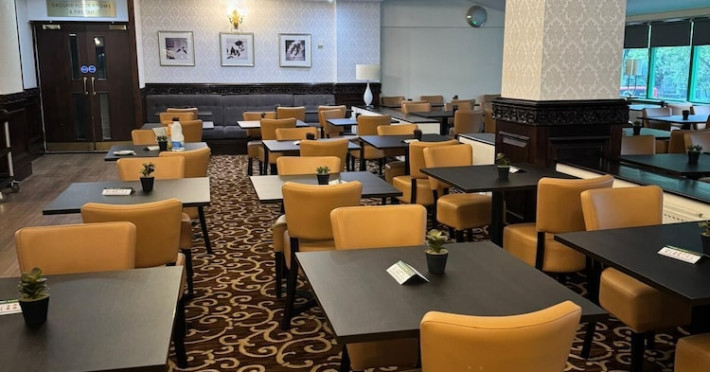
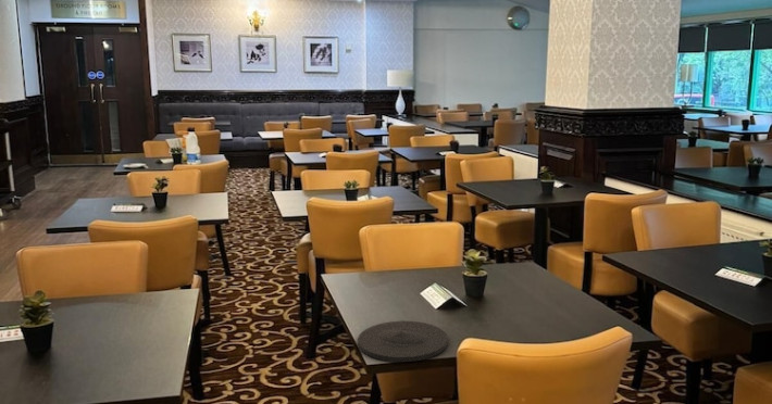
+ plate (402, 337)
